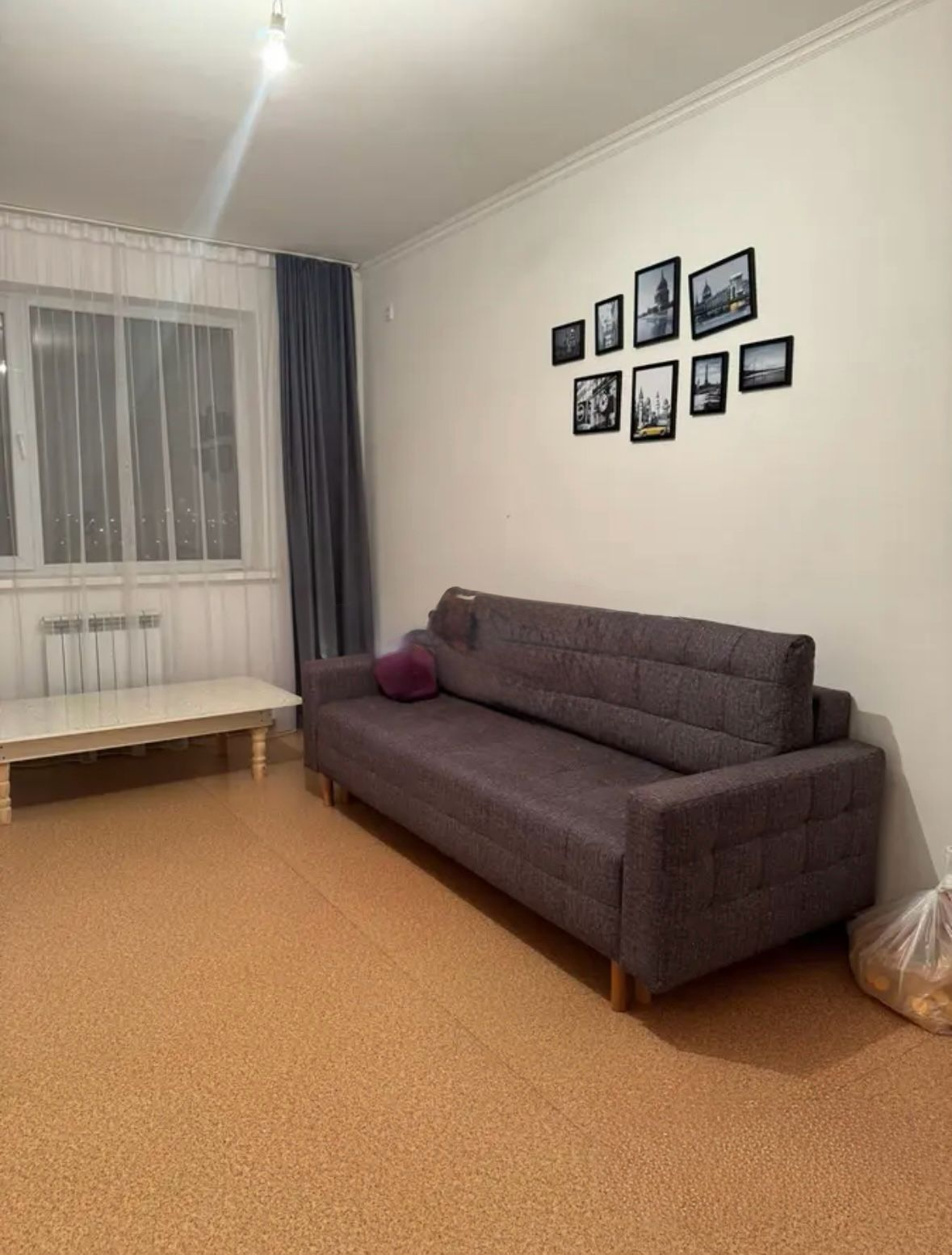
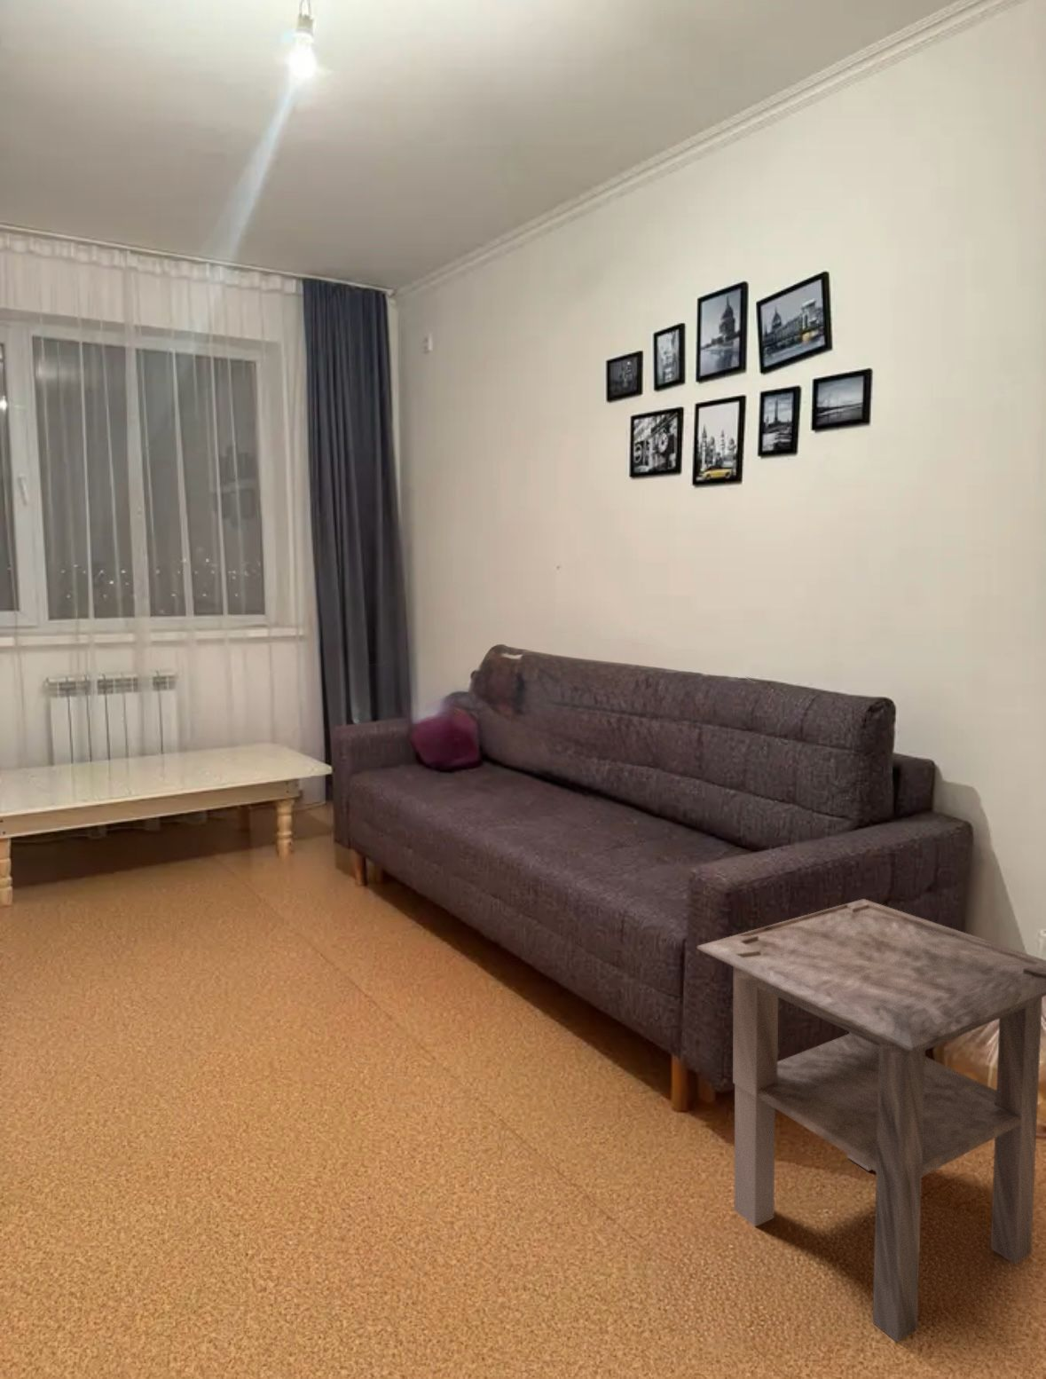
+ side table (880, 1094)
